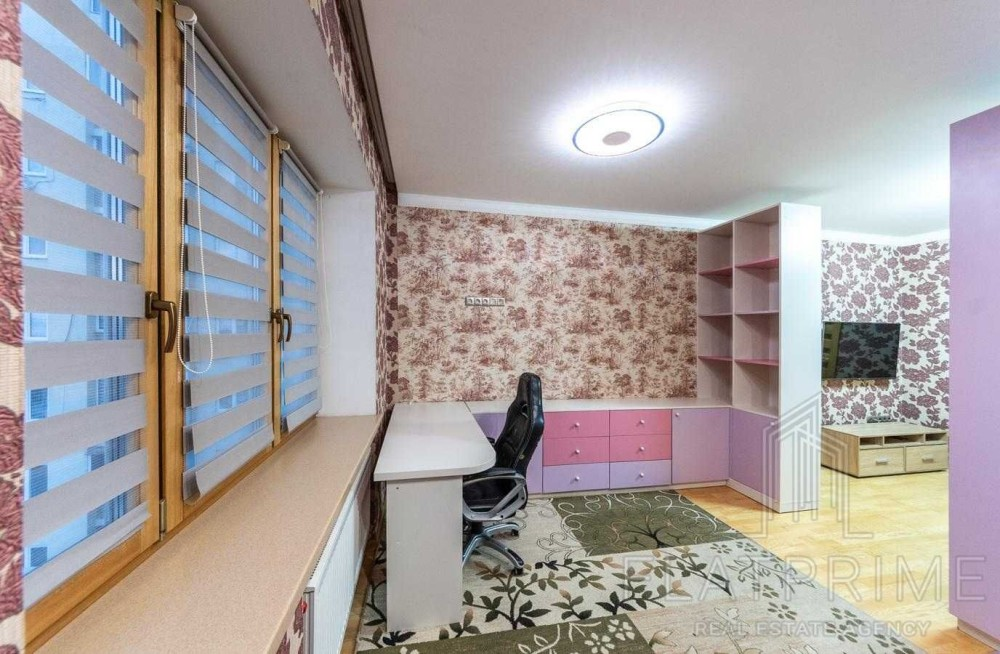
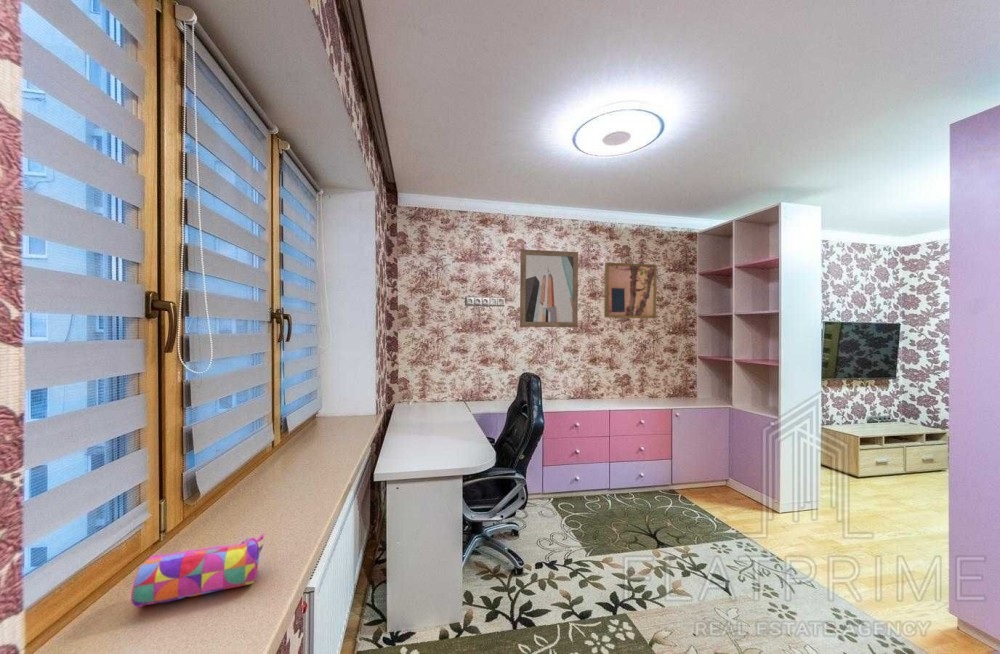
+ wall art (549, 289)
+ pencil case (203, 568)
+ wall art (630, 290)
